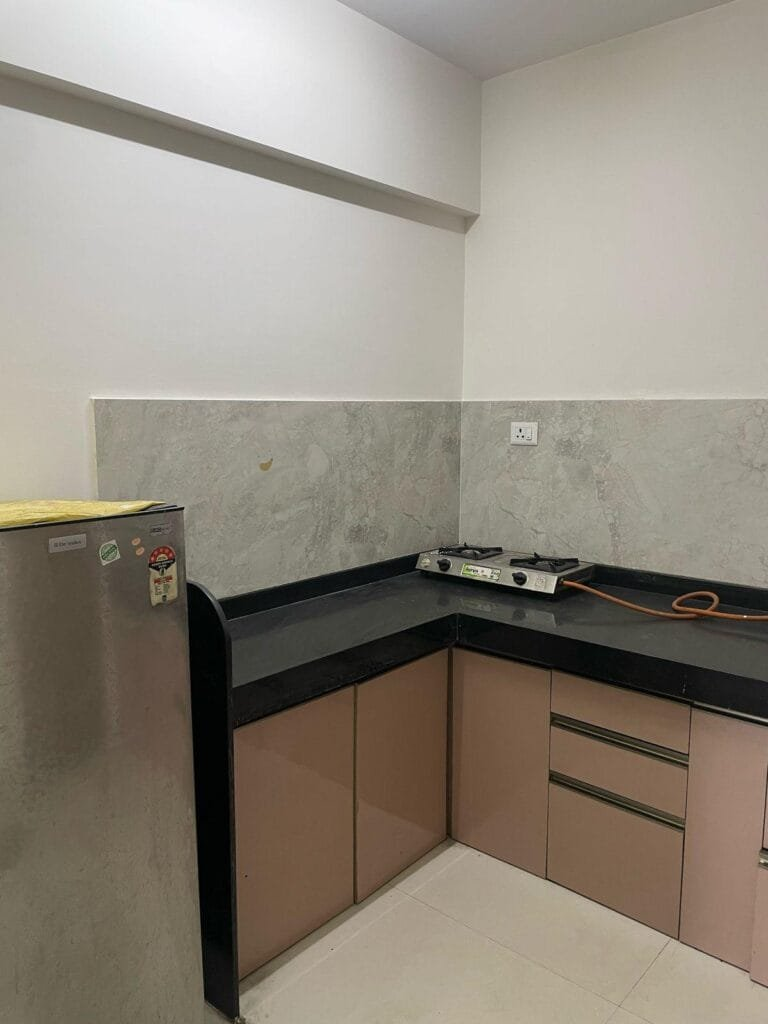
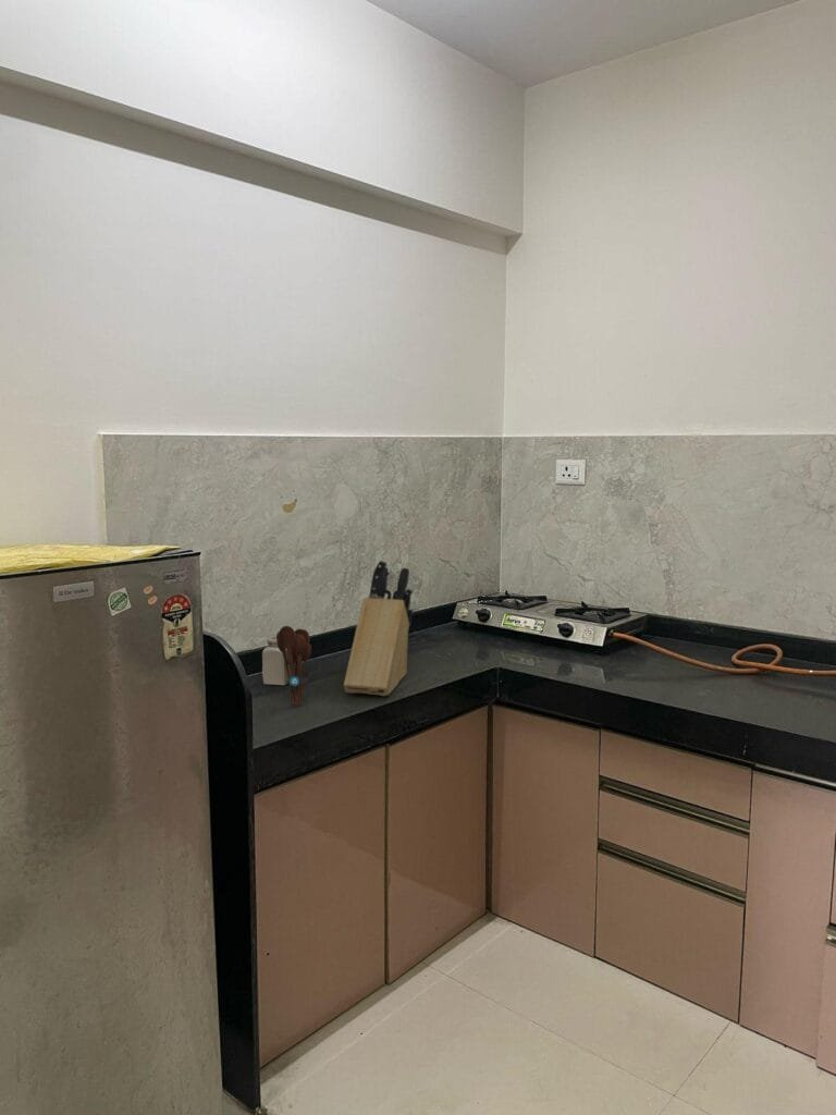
+ knife block (381, 623)
+ utensil holder (294, 664)
+ salt shaker (278, 659)
